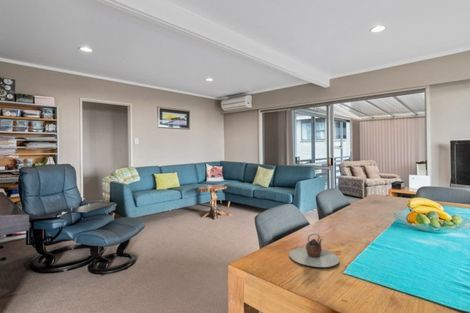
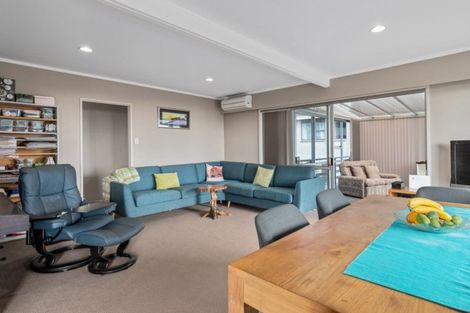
- teapot (313, 245)
